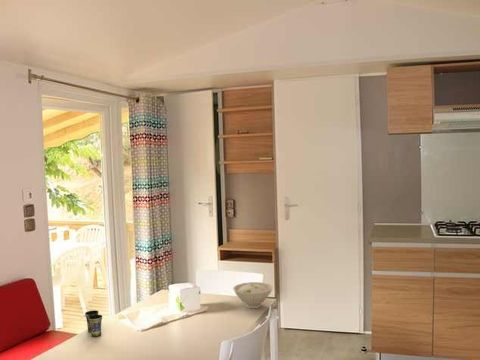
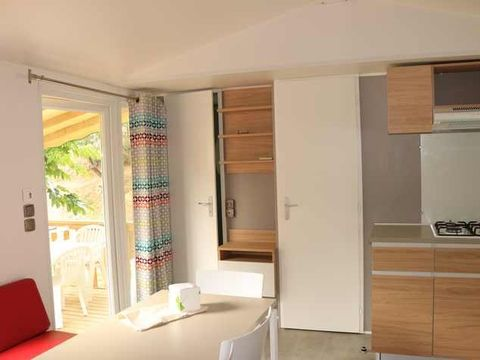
- cup (94, 323)
- bowl (253, 295)
